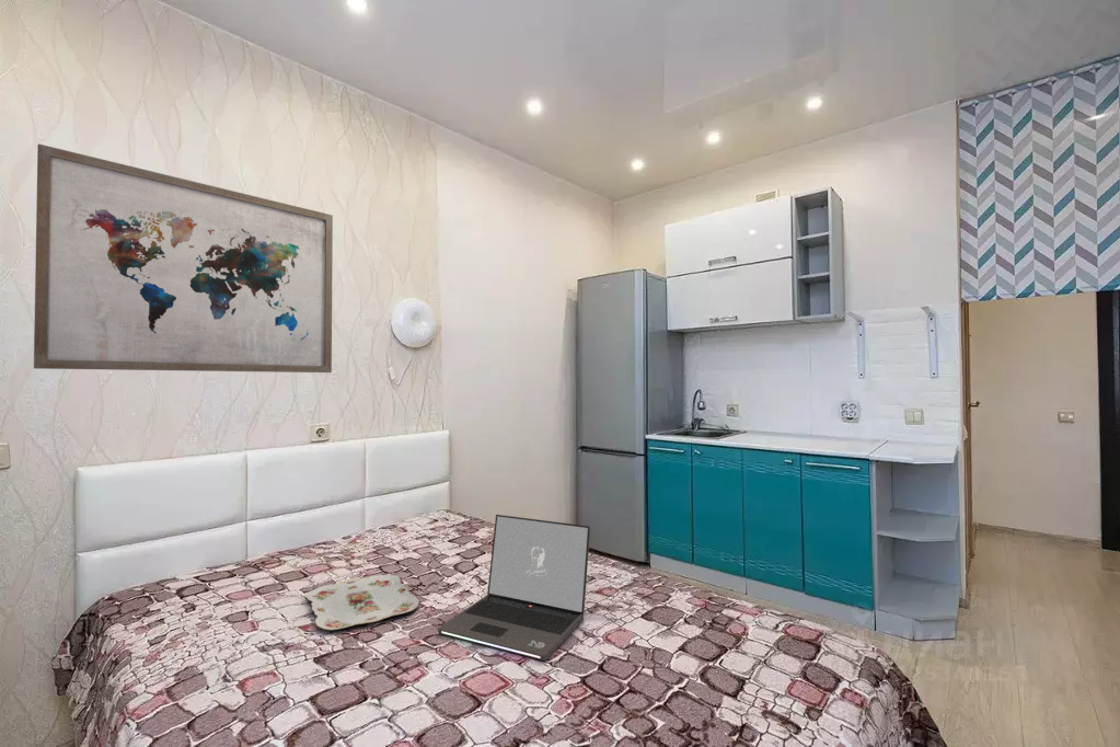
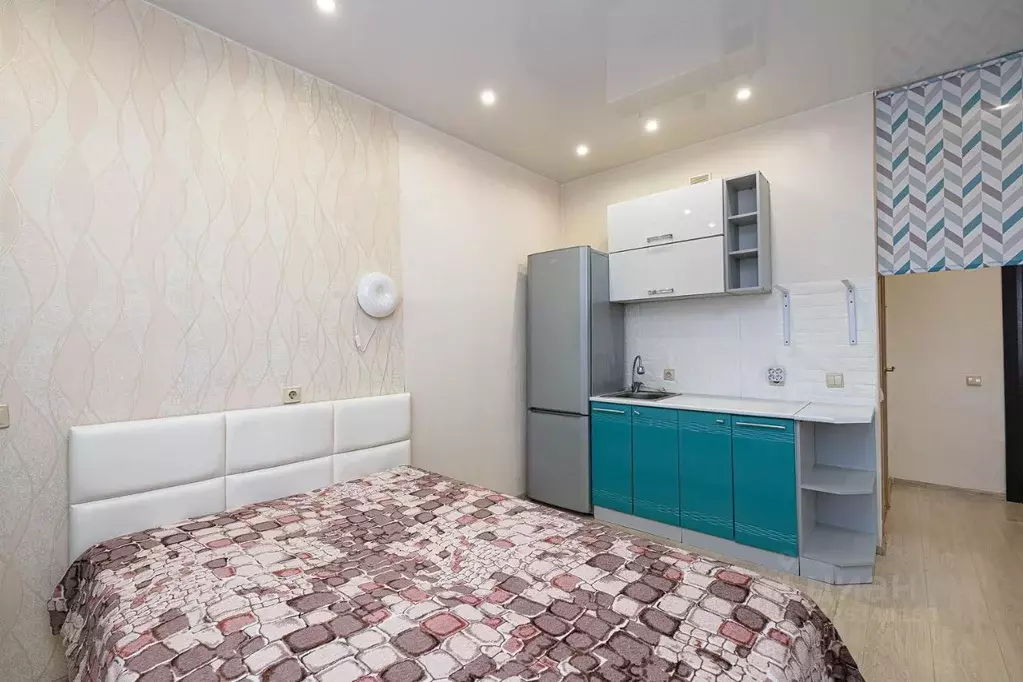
- laptop (517, 577)
- serving tray (361, 600)
- wall art (209, 278)
